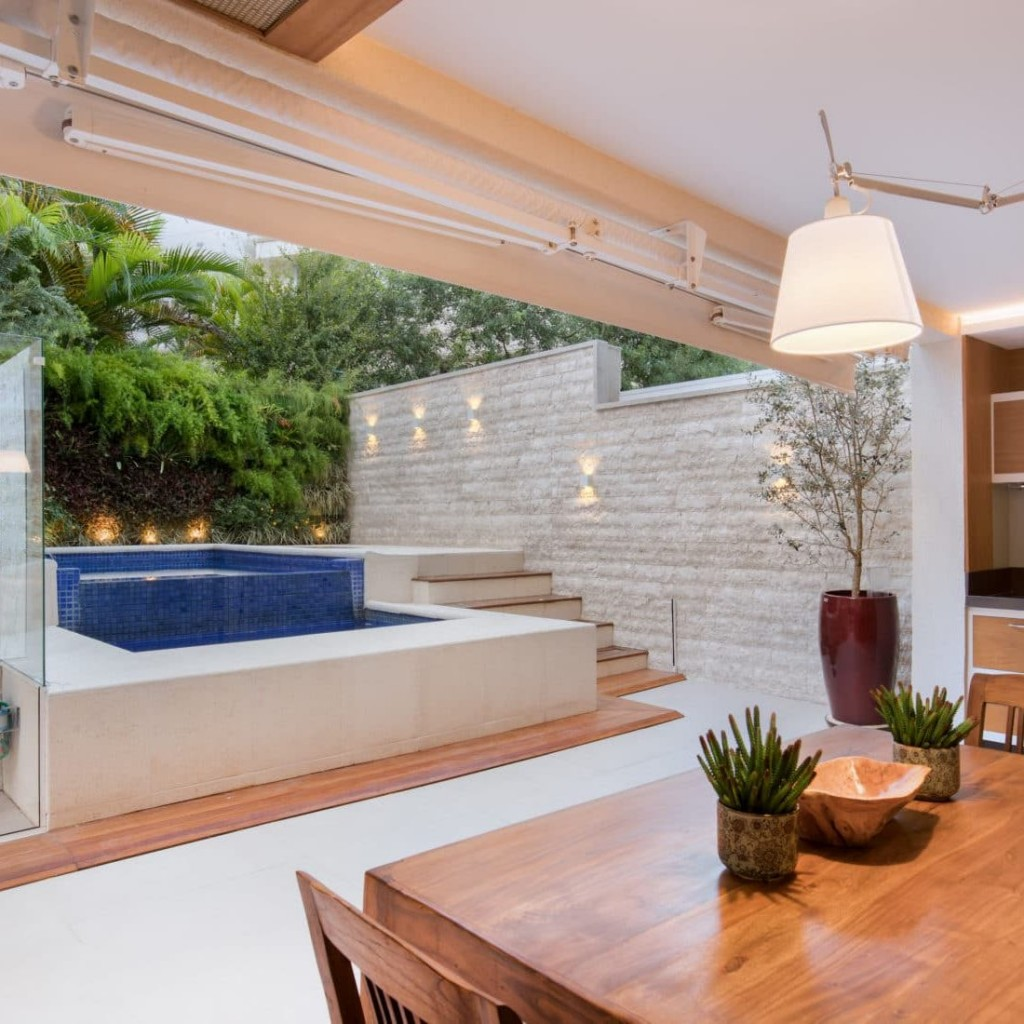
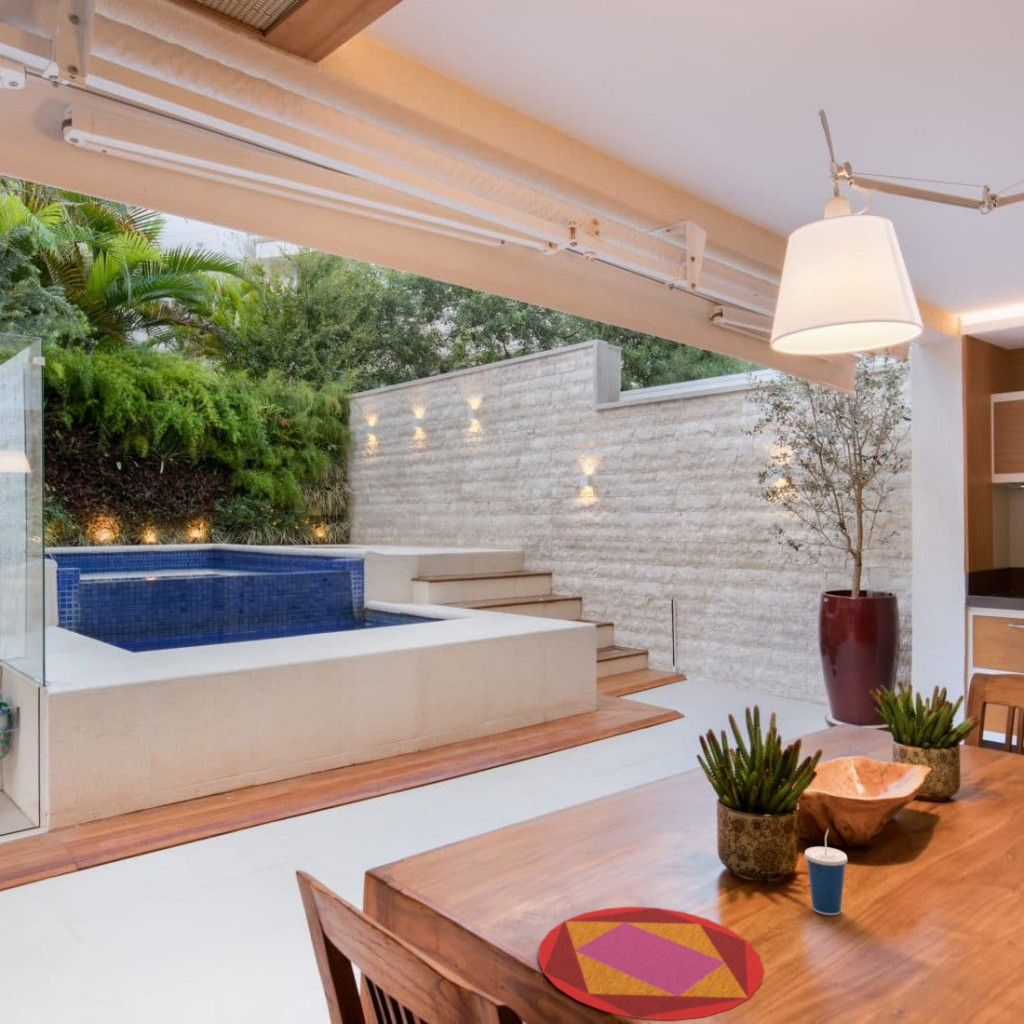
+ plate (648, 956)
+ cup (826, 866)
